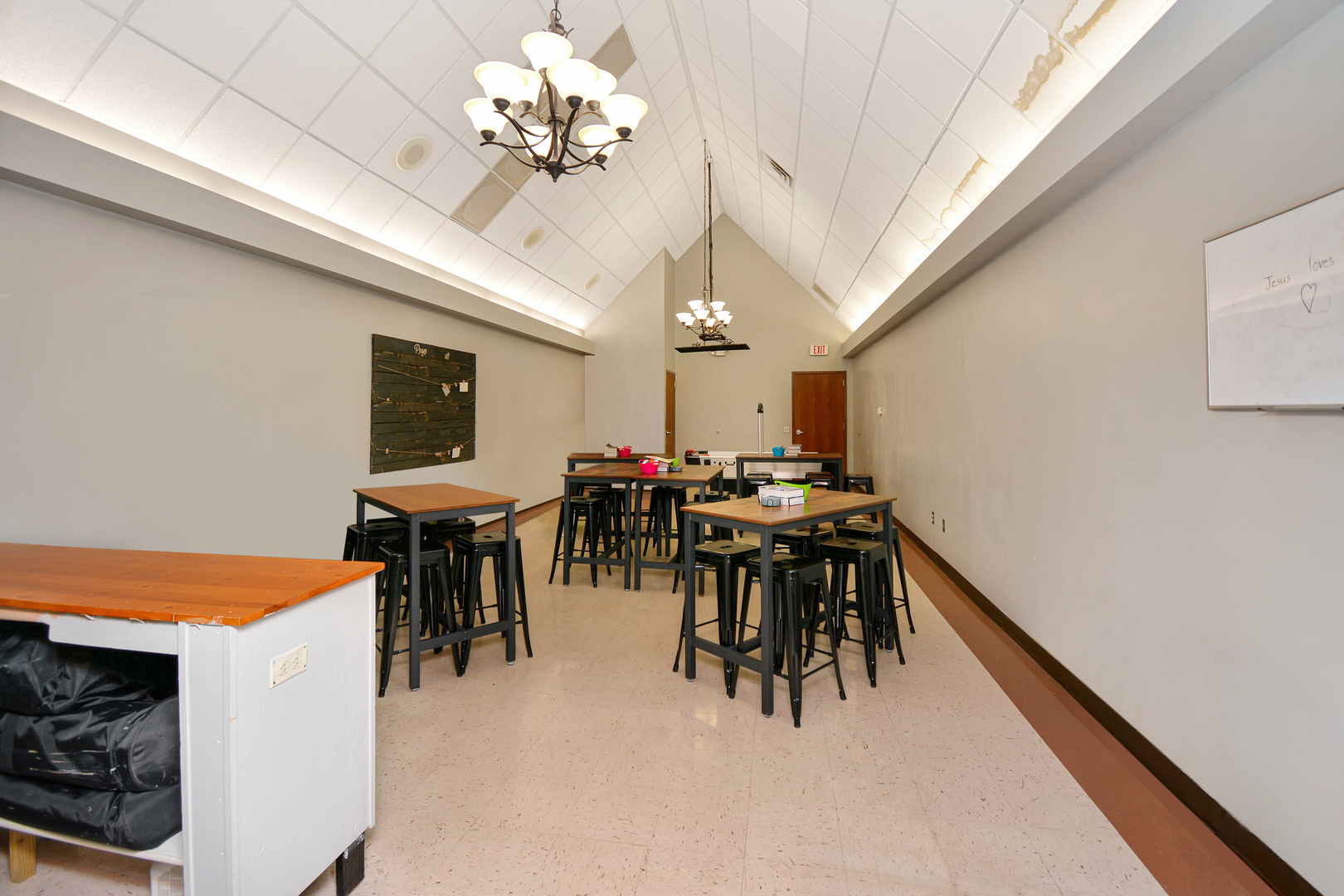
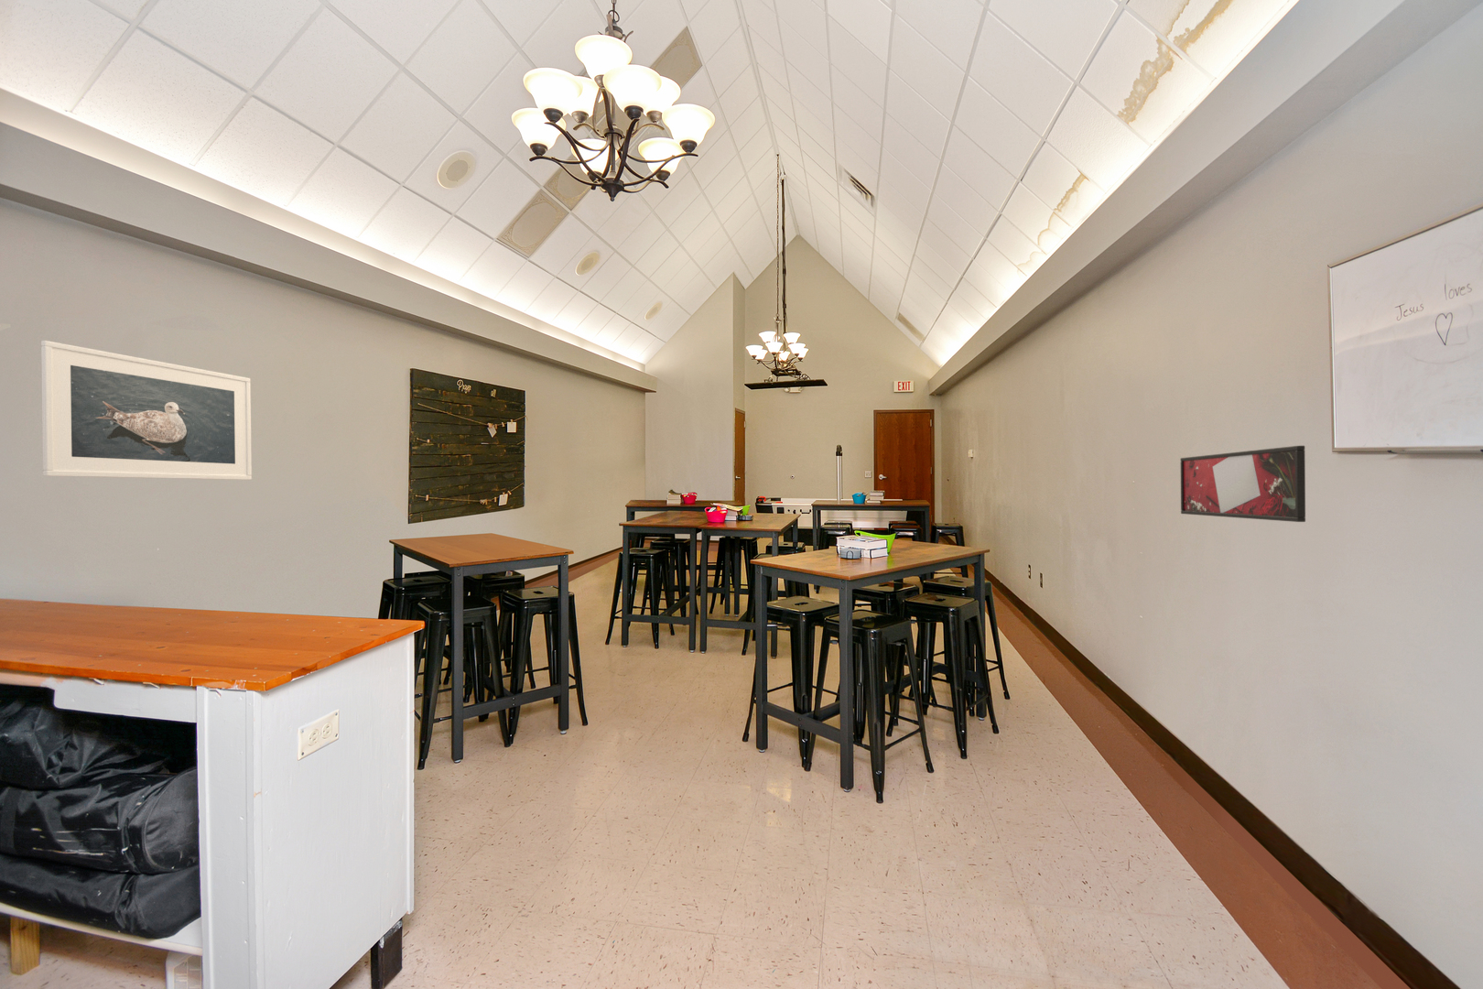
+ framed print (1234, 485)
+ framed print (161, 419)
